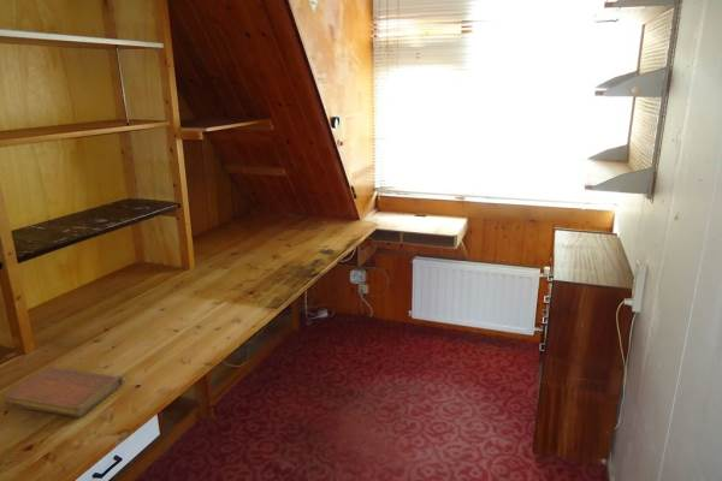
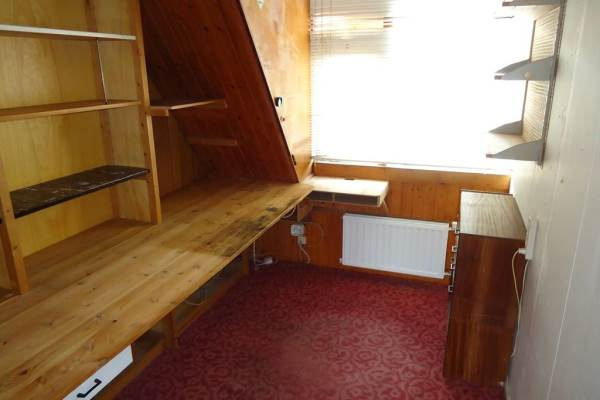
- notebook (64, 390)
